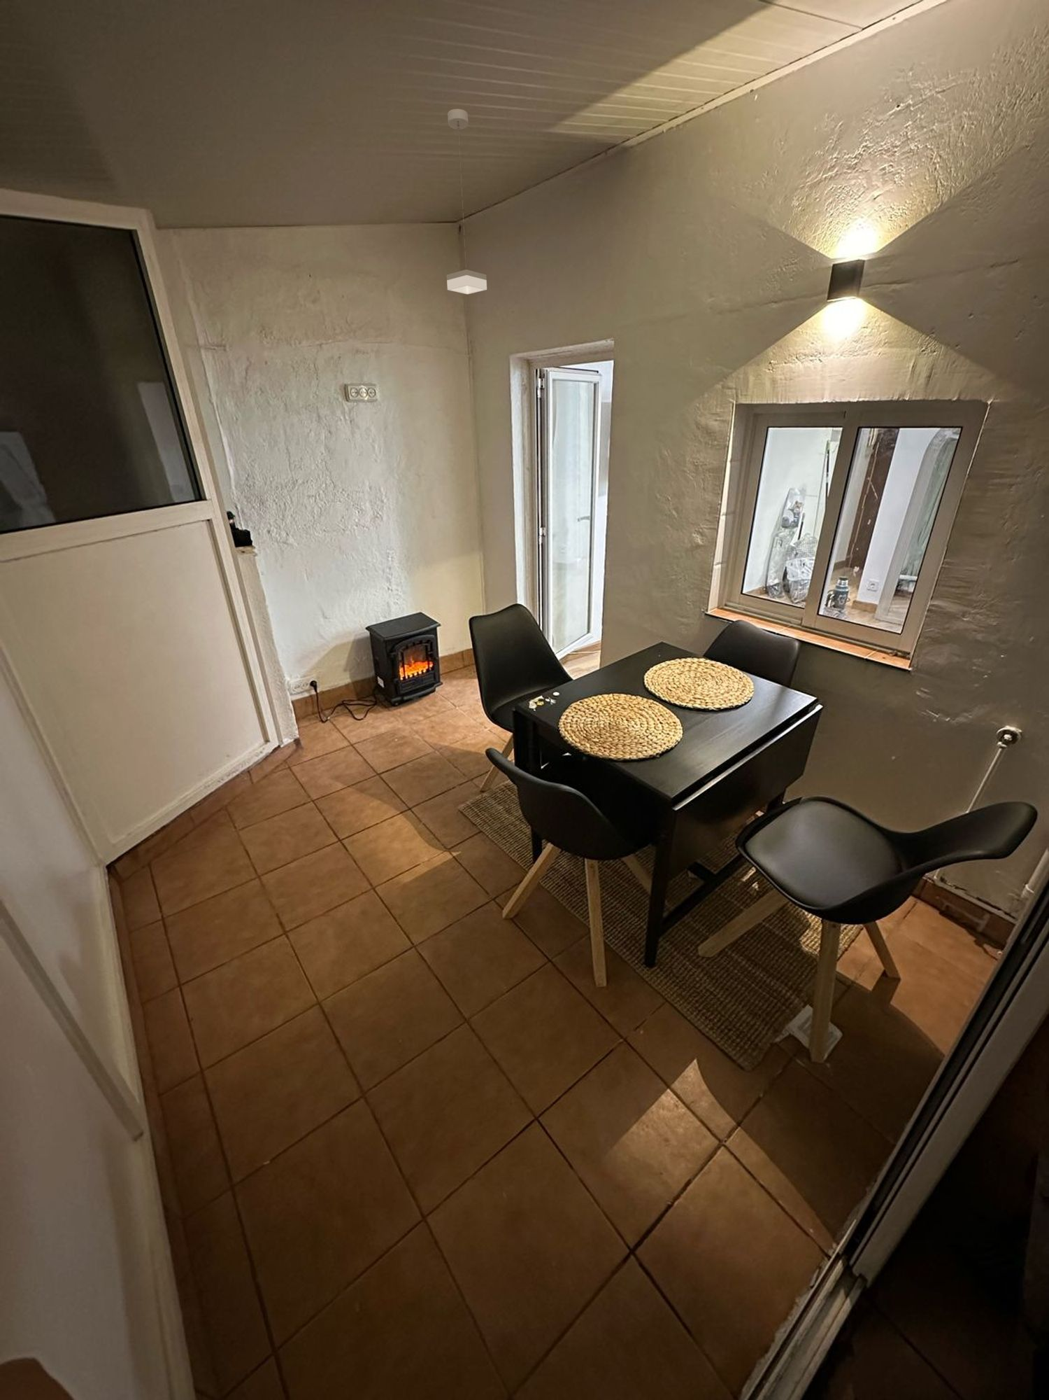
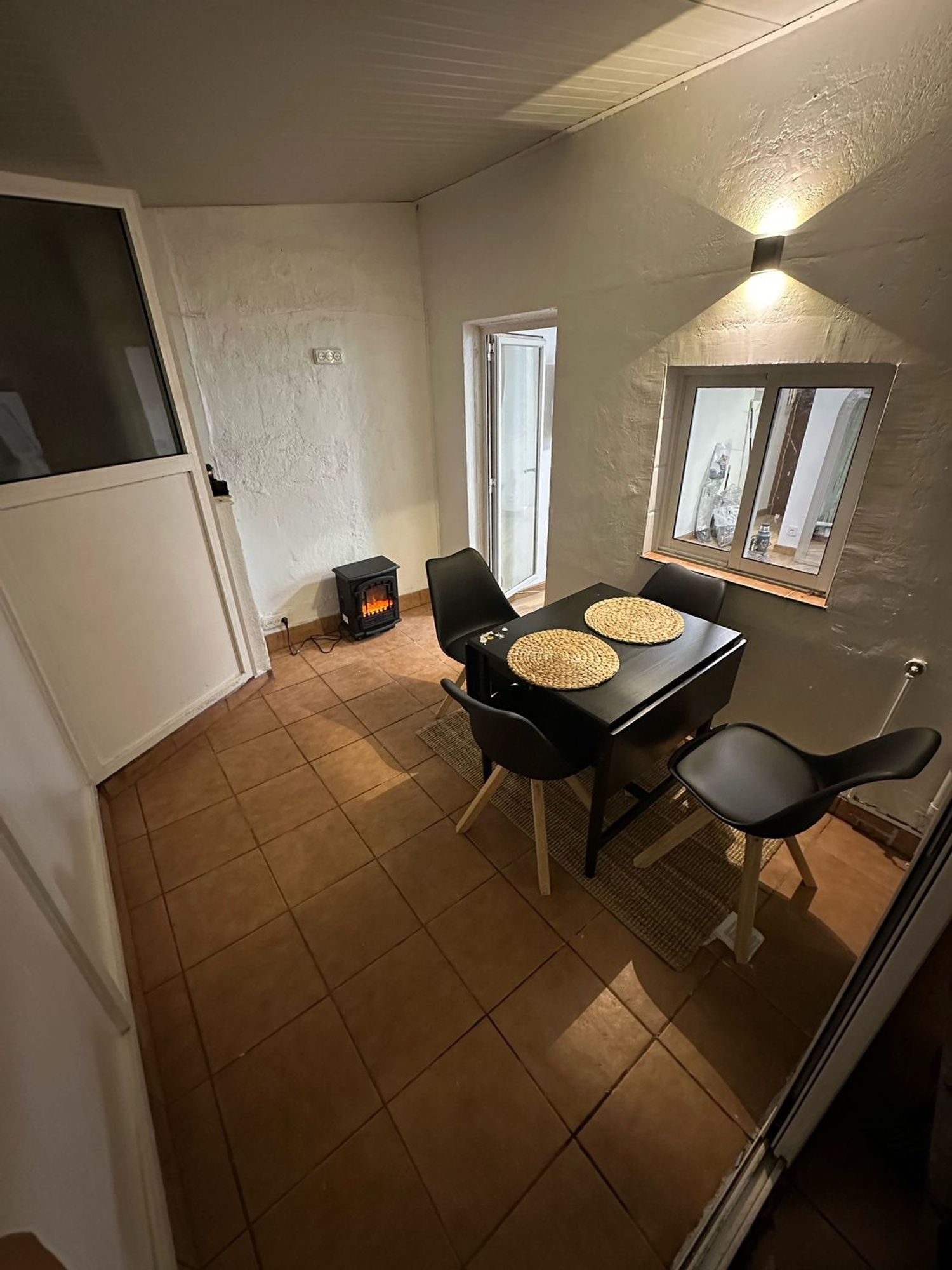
- pendant lamp (463, 206)
